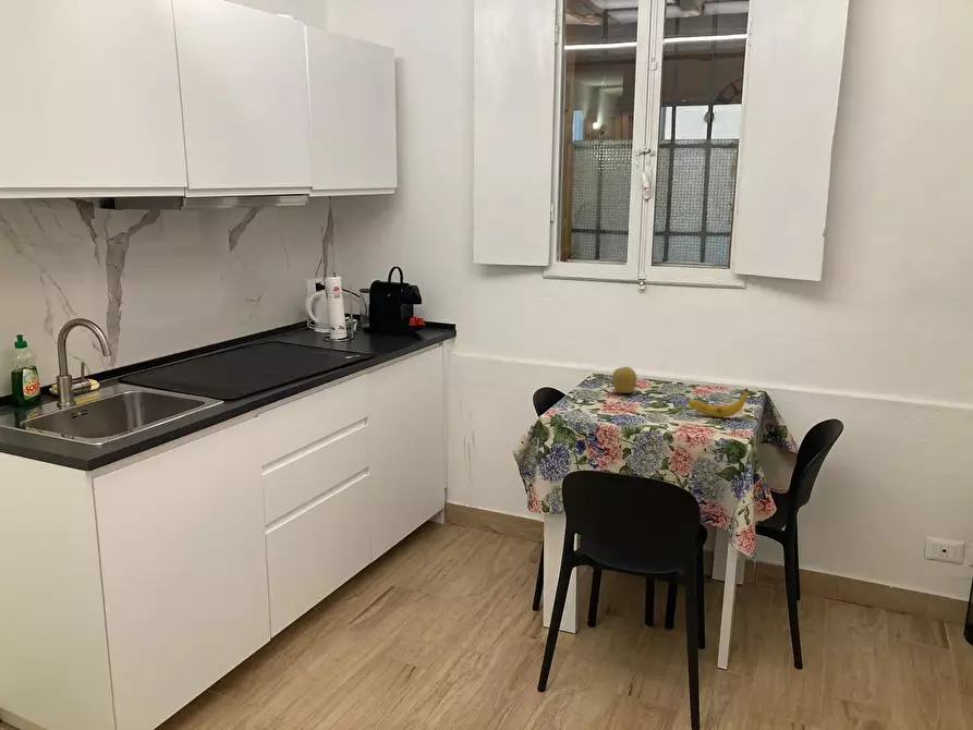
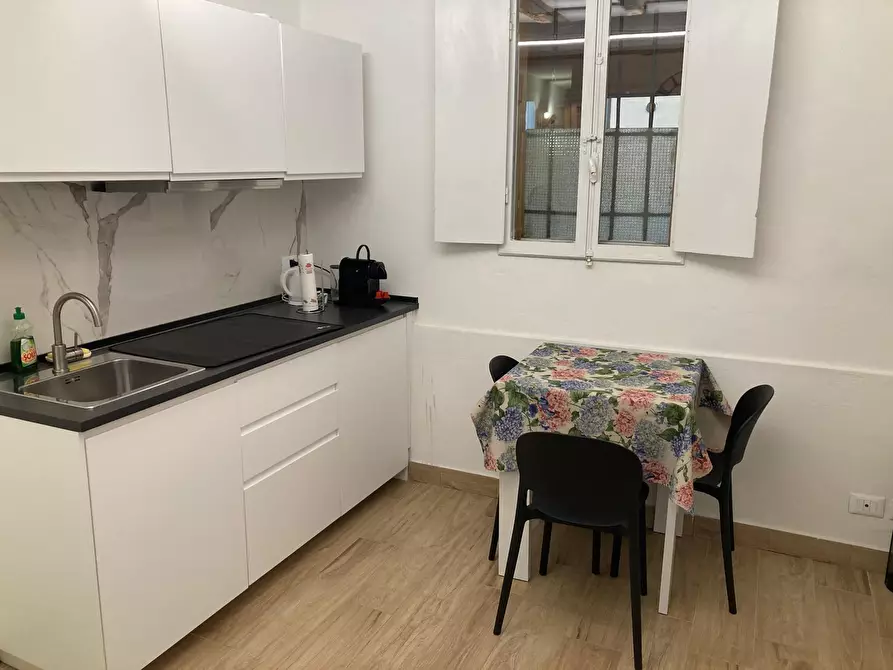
- banana (716, 405)
- fruit (624, 379)
